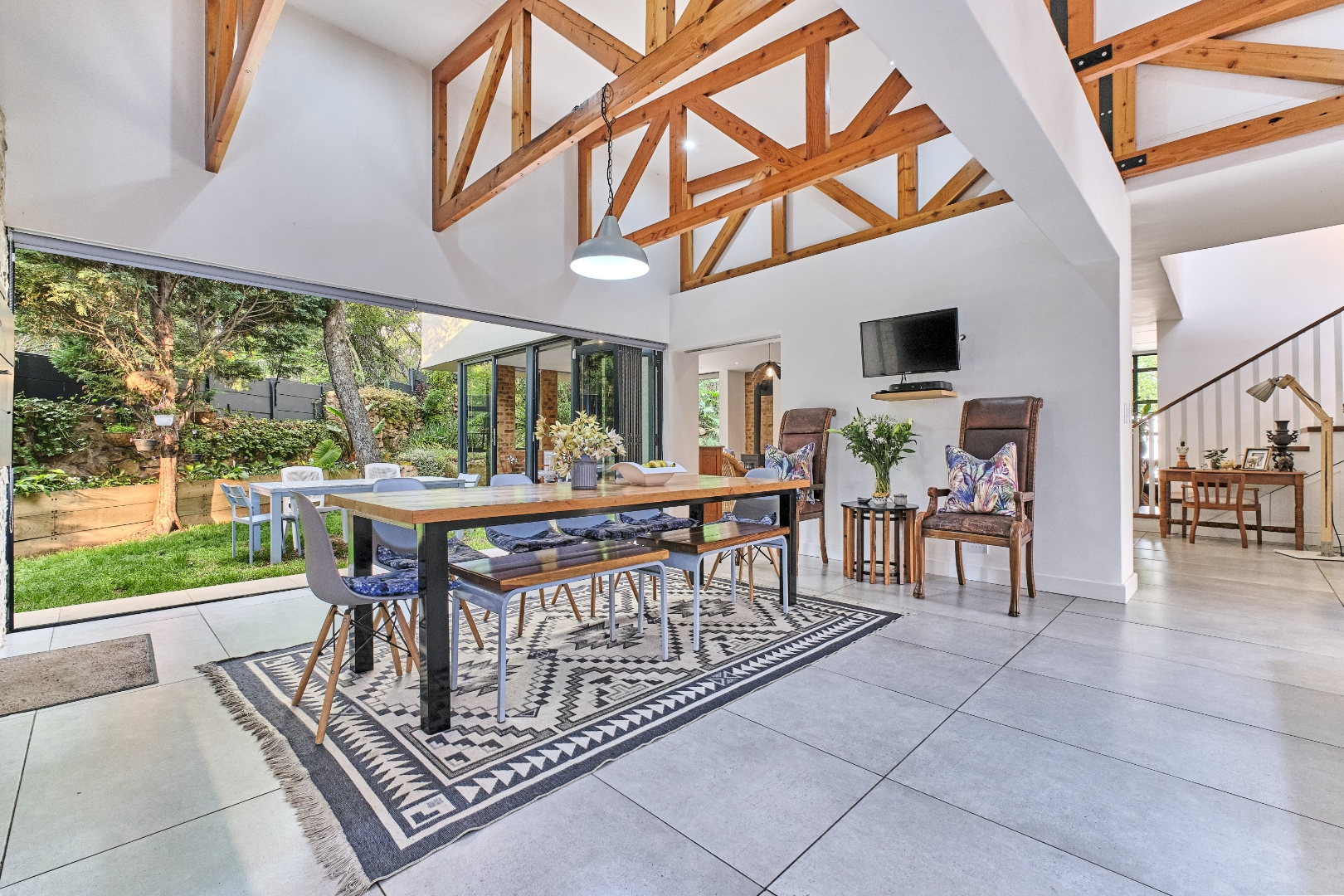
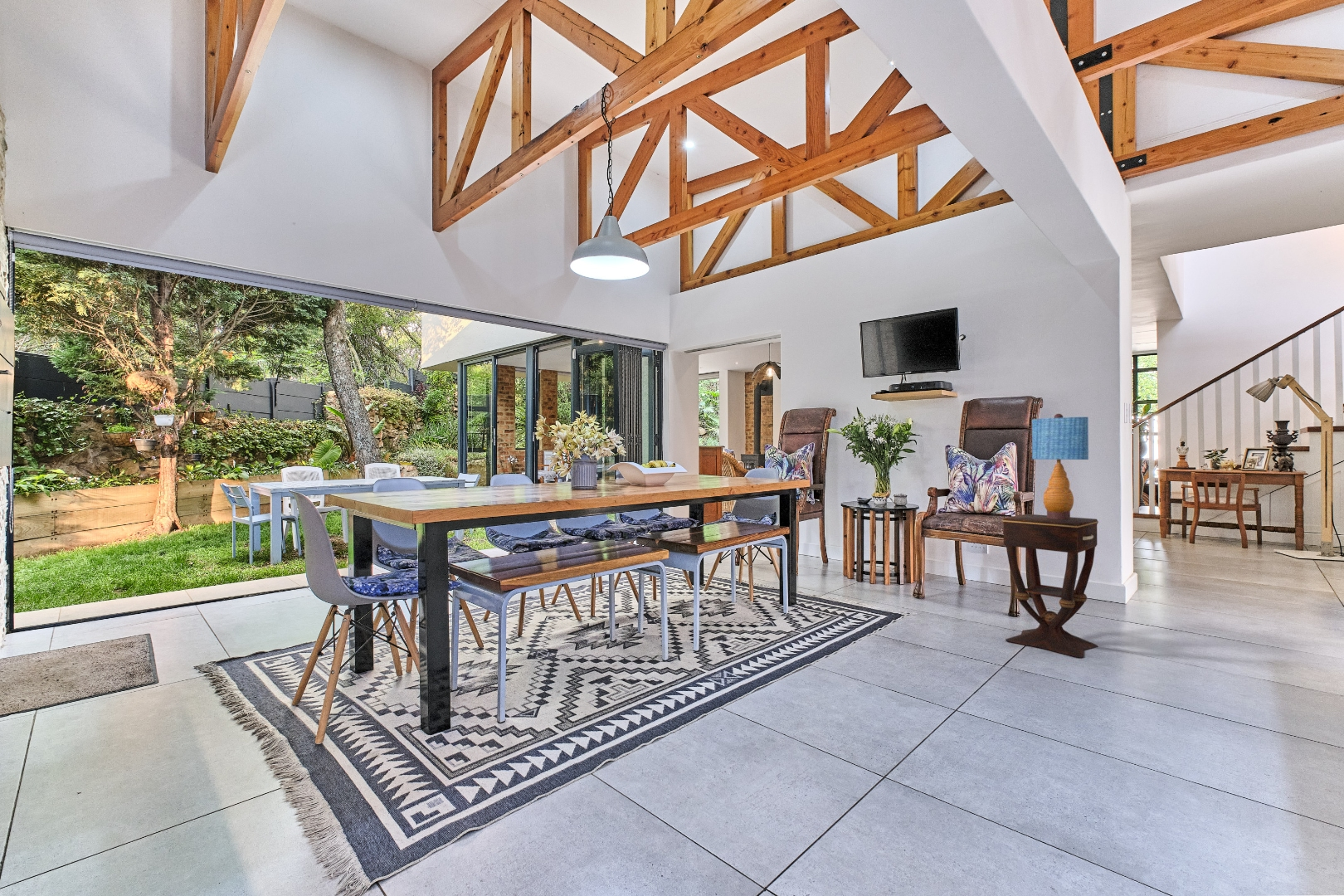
+ table lamp (1059, 465)
+ side table (1049, 586)
